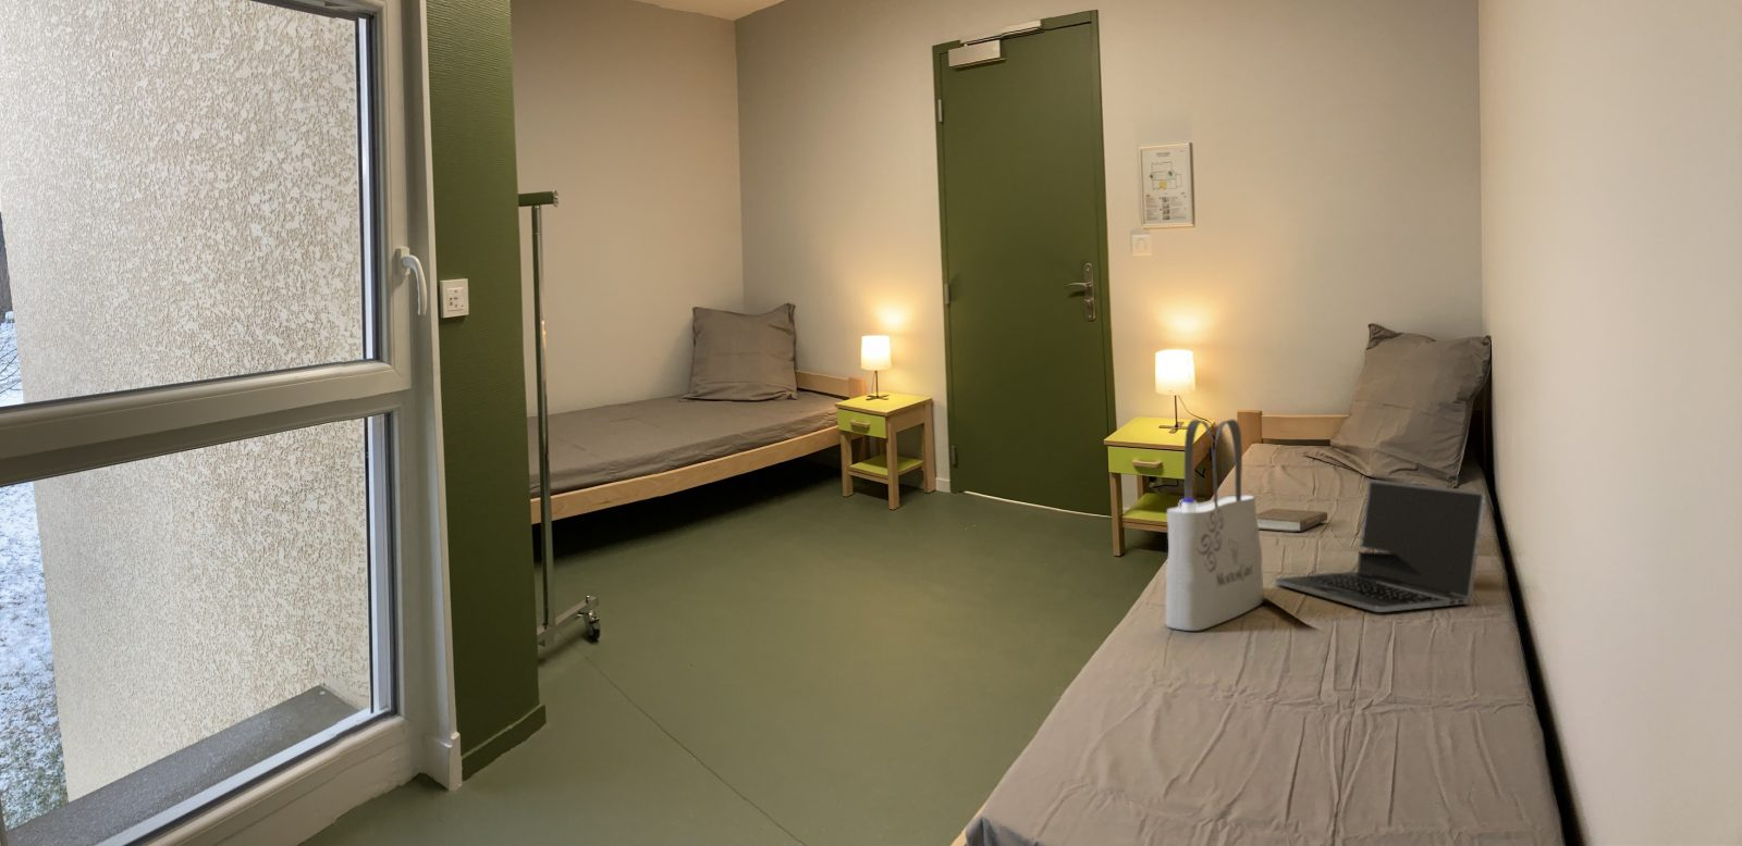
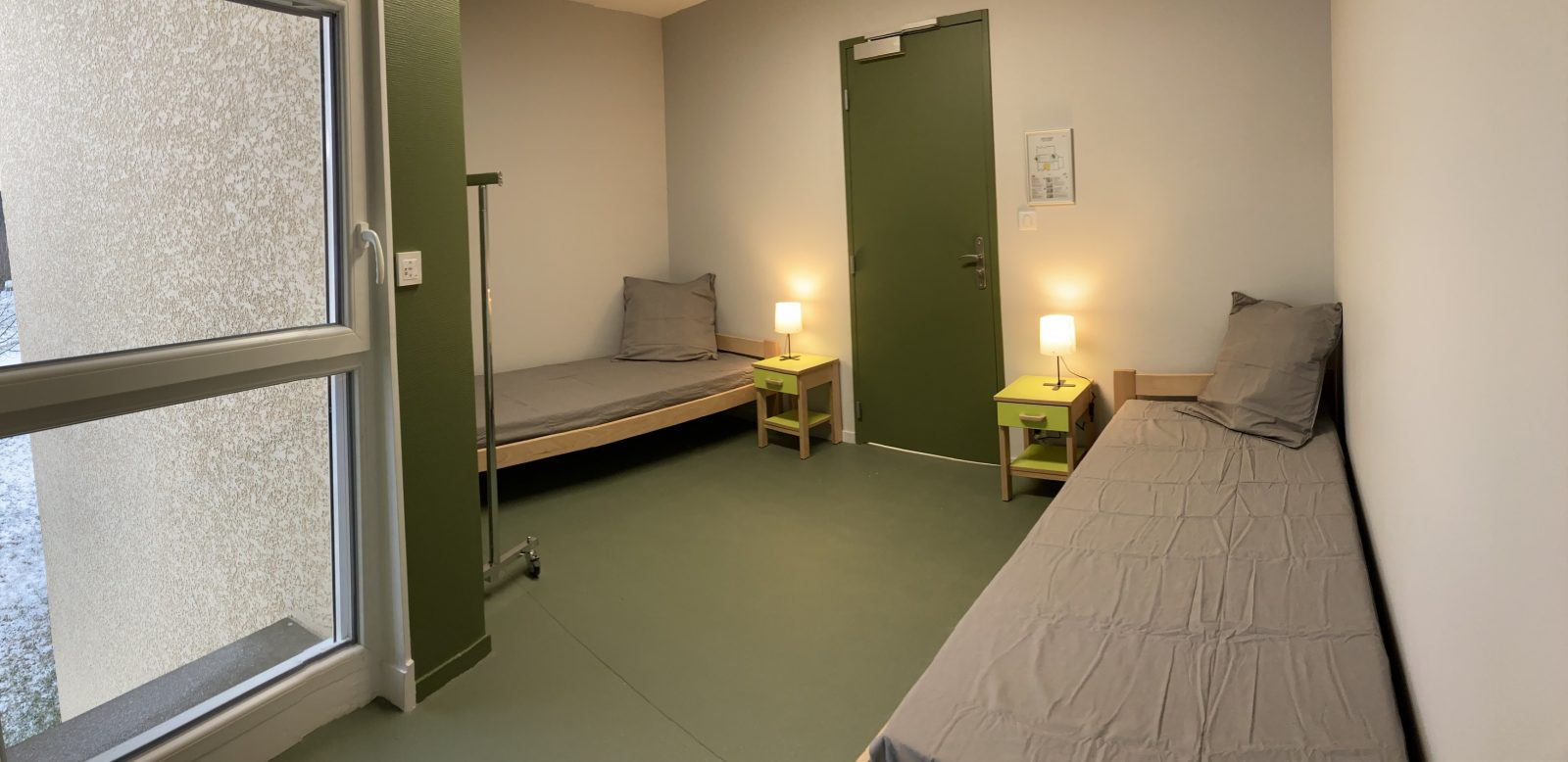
- tote bag (1215, 516)
- laptop (1374, 541)
- book (1285, 520)
